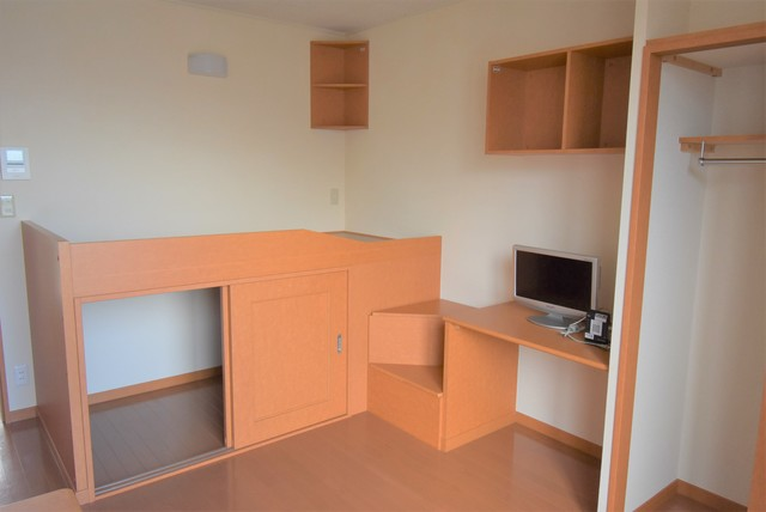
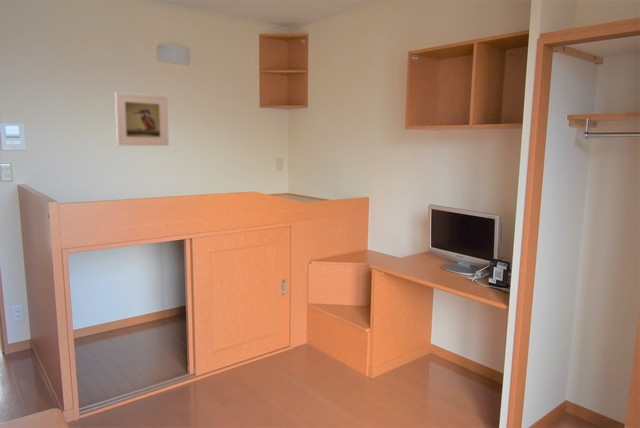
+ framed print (142, 120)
